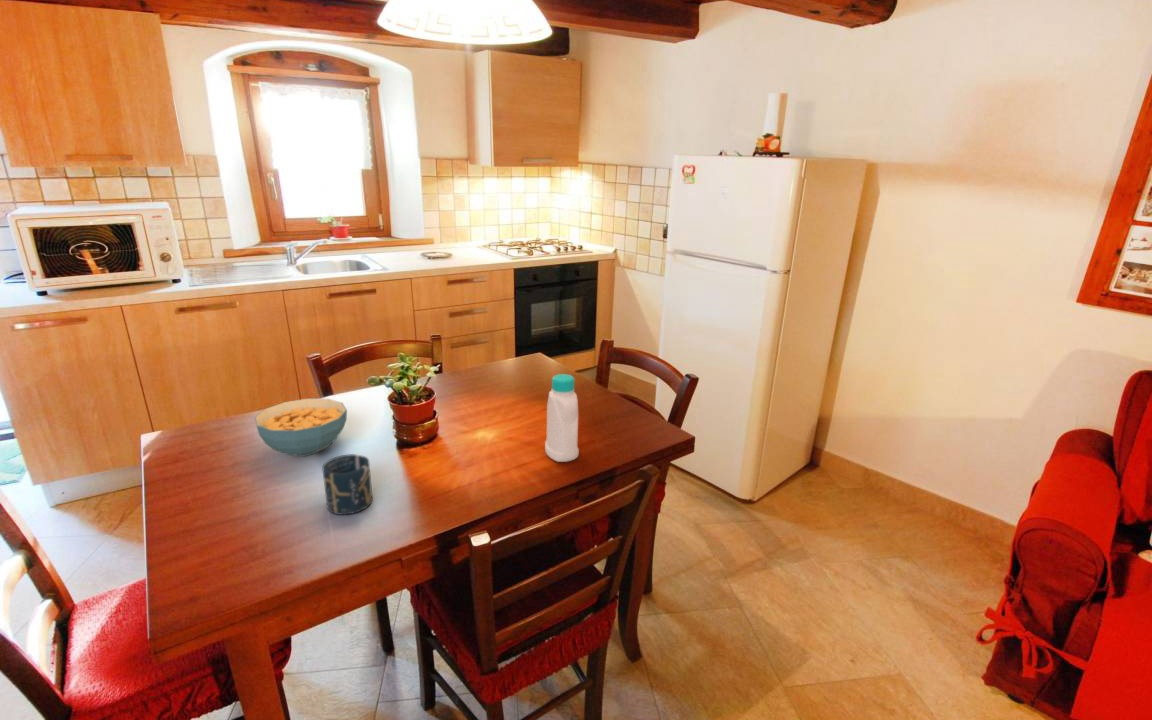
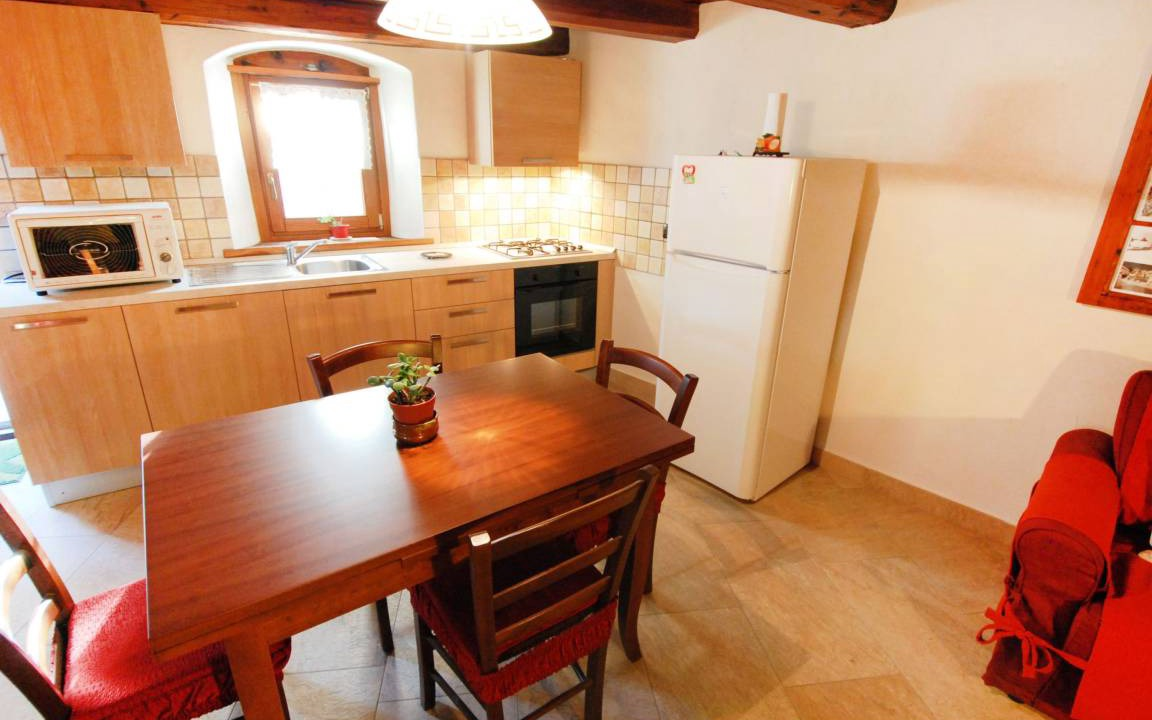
- bottle (562, 416)
- cereal bowl (304, 432)
- cup (349, 487)
